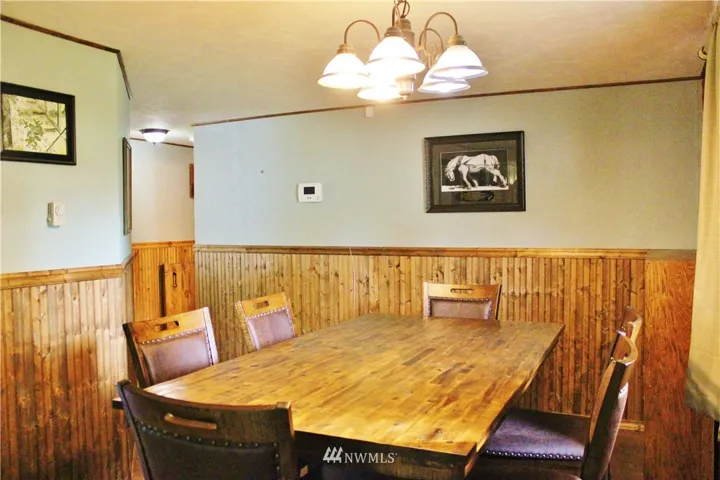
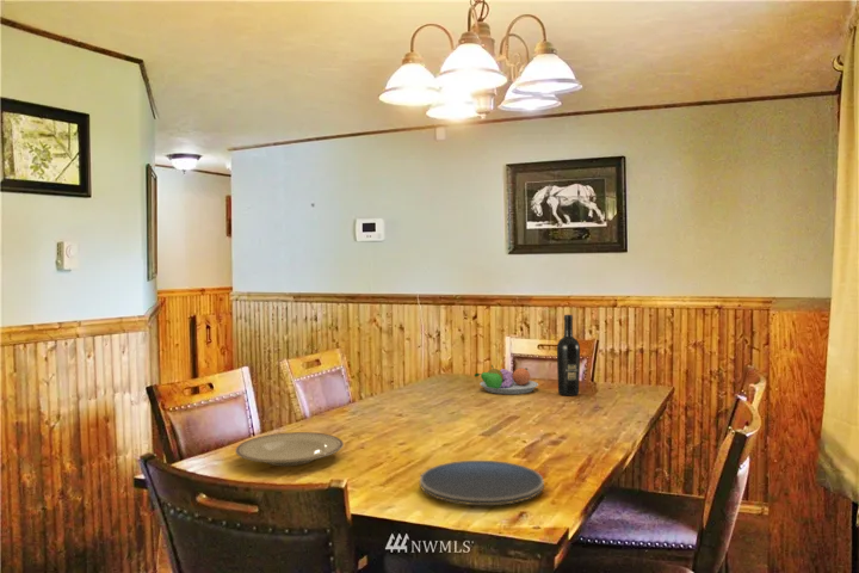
+ fruit bowl (506, 377)
+ plate (290, 451)
+ wine bottle (568, 355)
+ plate (481, 482)
